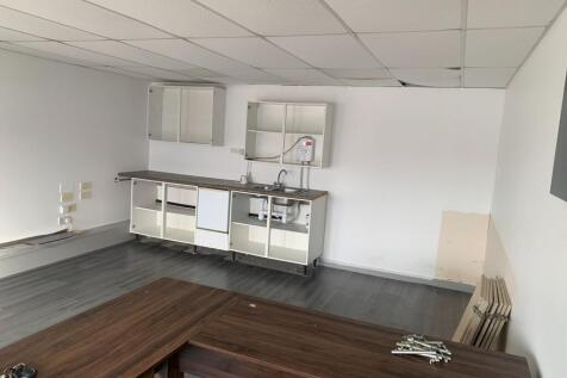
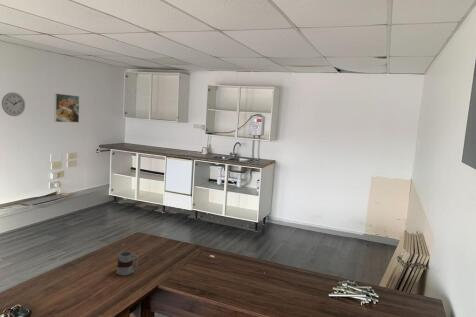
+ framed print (67, 108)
+ wall clock (14, 104)
+ mug (127, 262)
